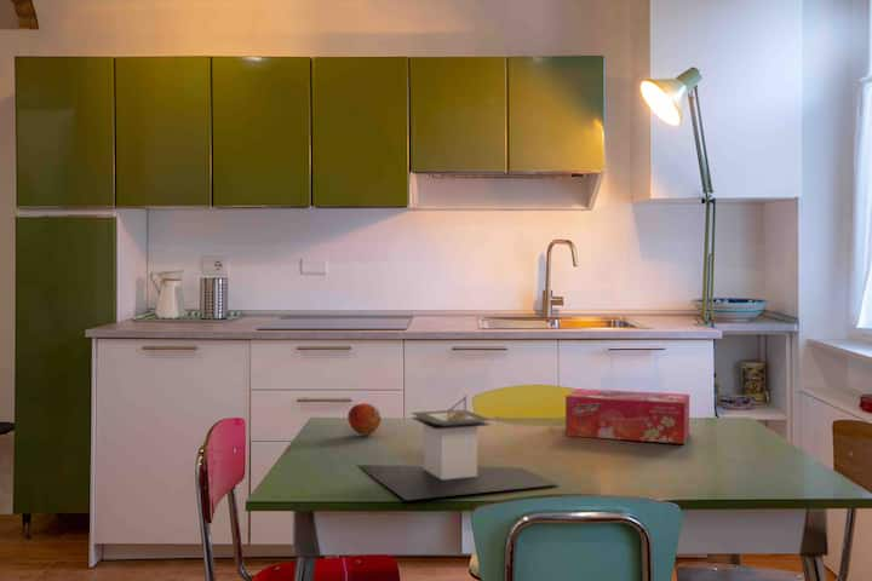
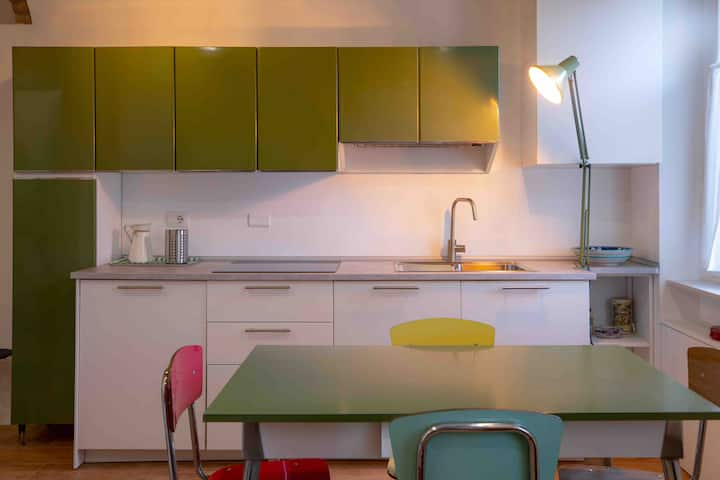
- tissue box (627, 414)
- fruit (365, 419)
- architectural model (449, 435)
